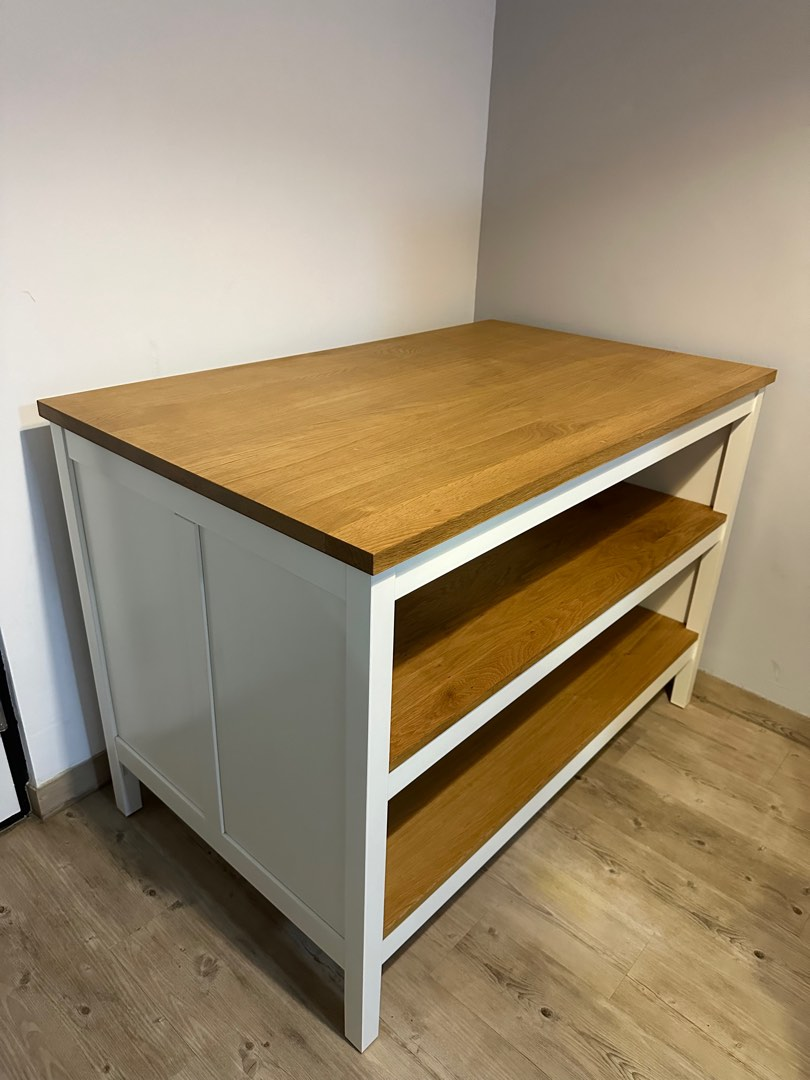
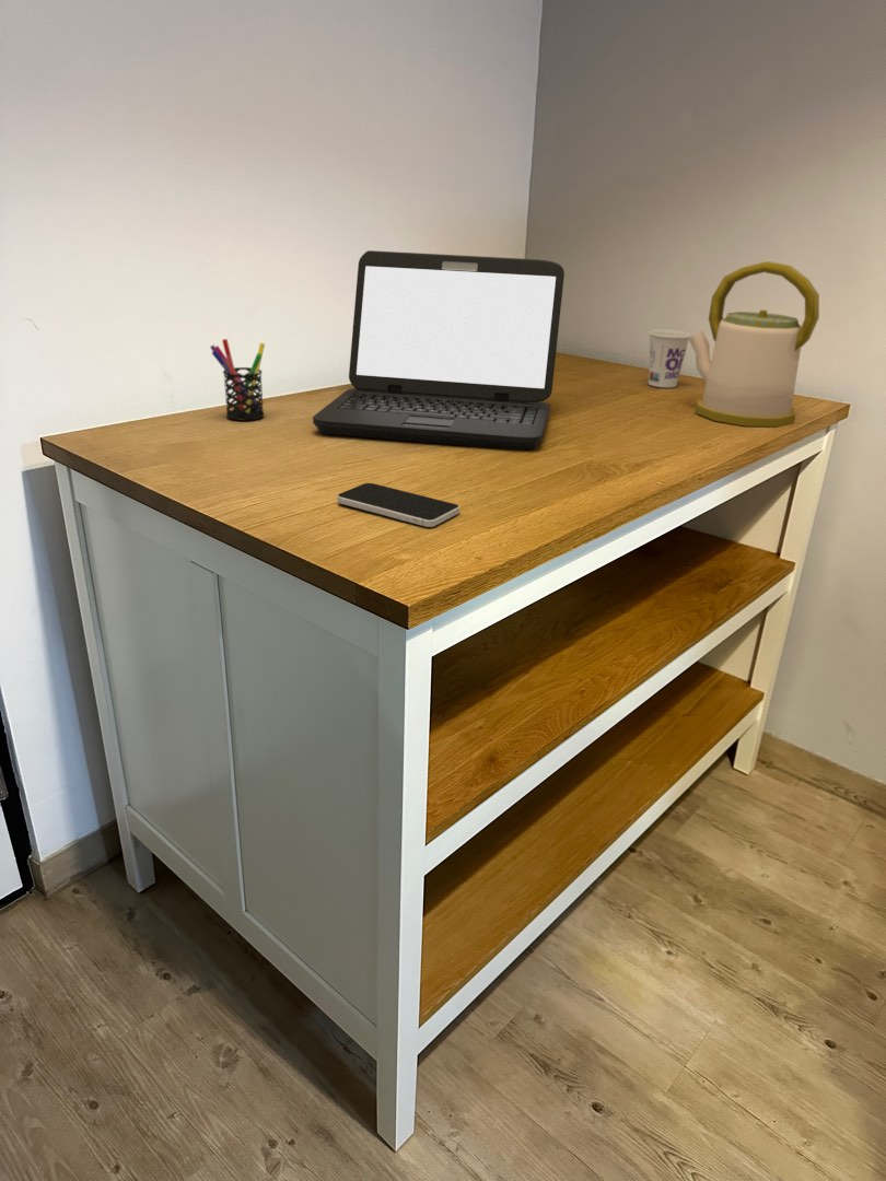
+ laptop (442, 343)
+ smartphone (397, 503)
+ cup (665, 359)
+ kettle (748, 339)
+ pen holder (244, 377)
